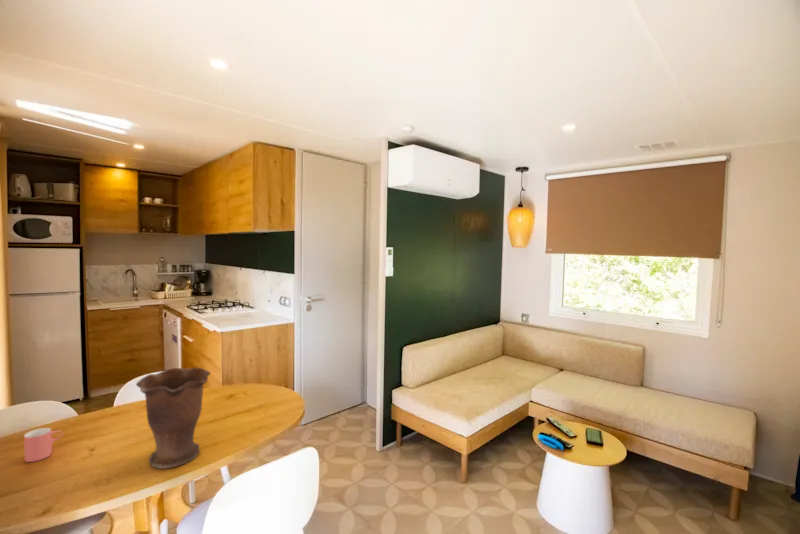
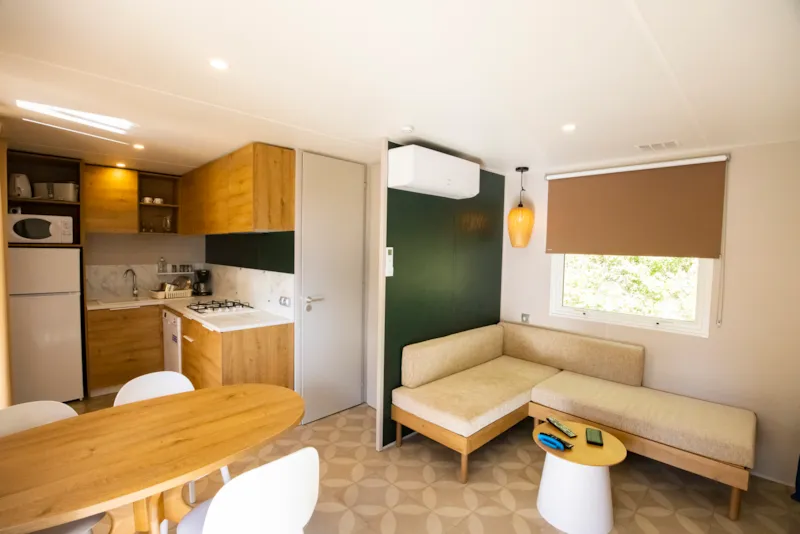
- vase (175, 416)
- cup (44, 442)
